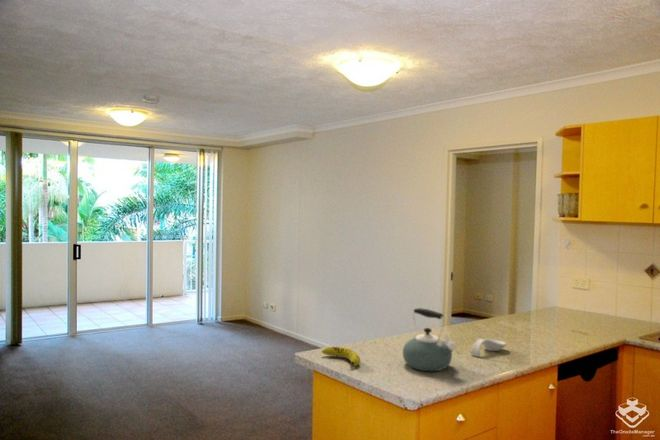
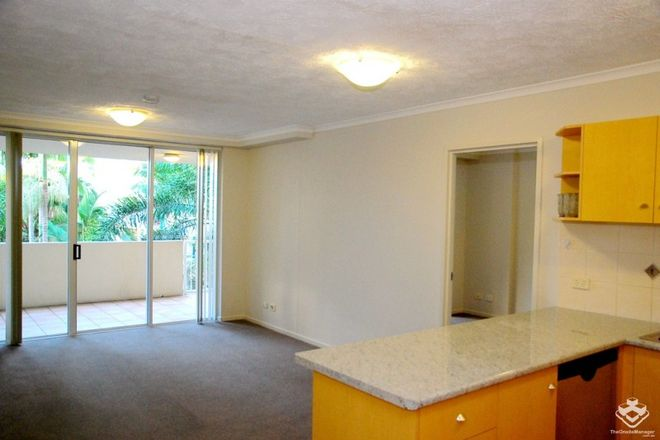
- spoon rest (487, 344)
- kettle (431, 339)
- fruit (341, 356)
